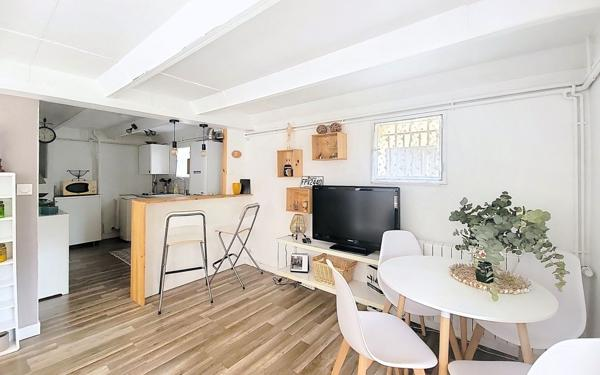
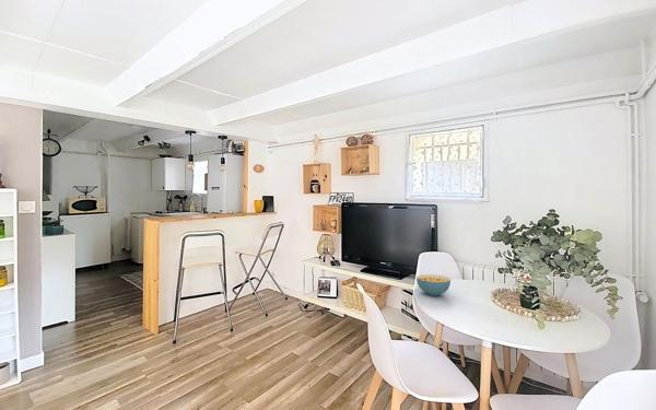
+ cereal bowl (433, 285)
